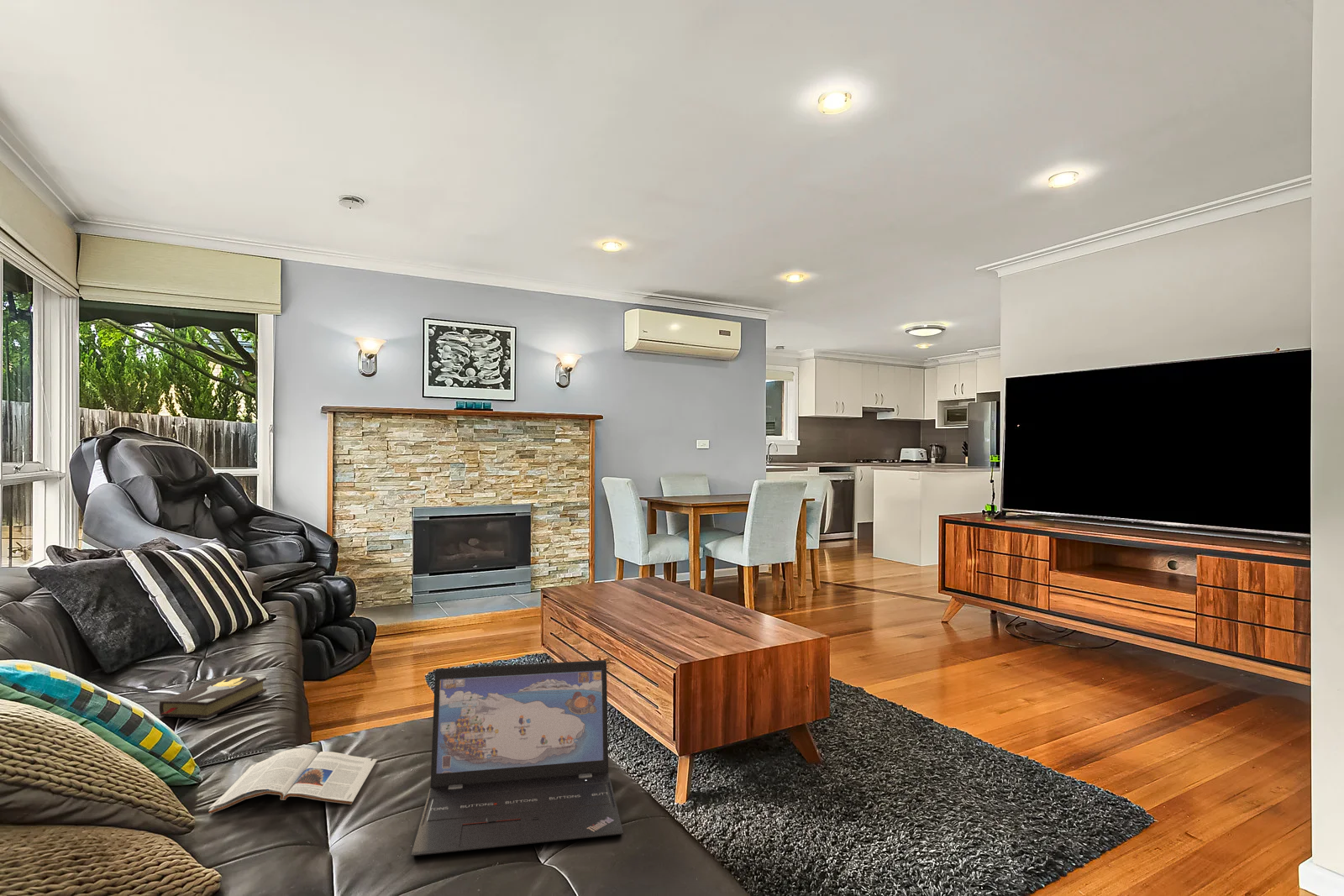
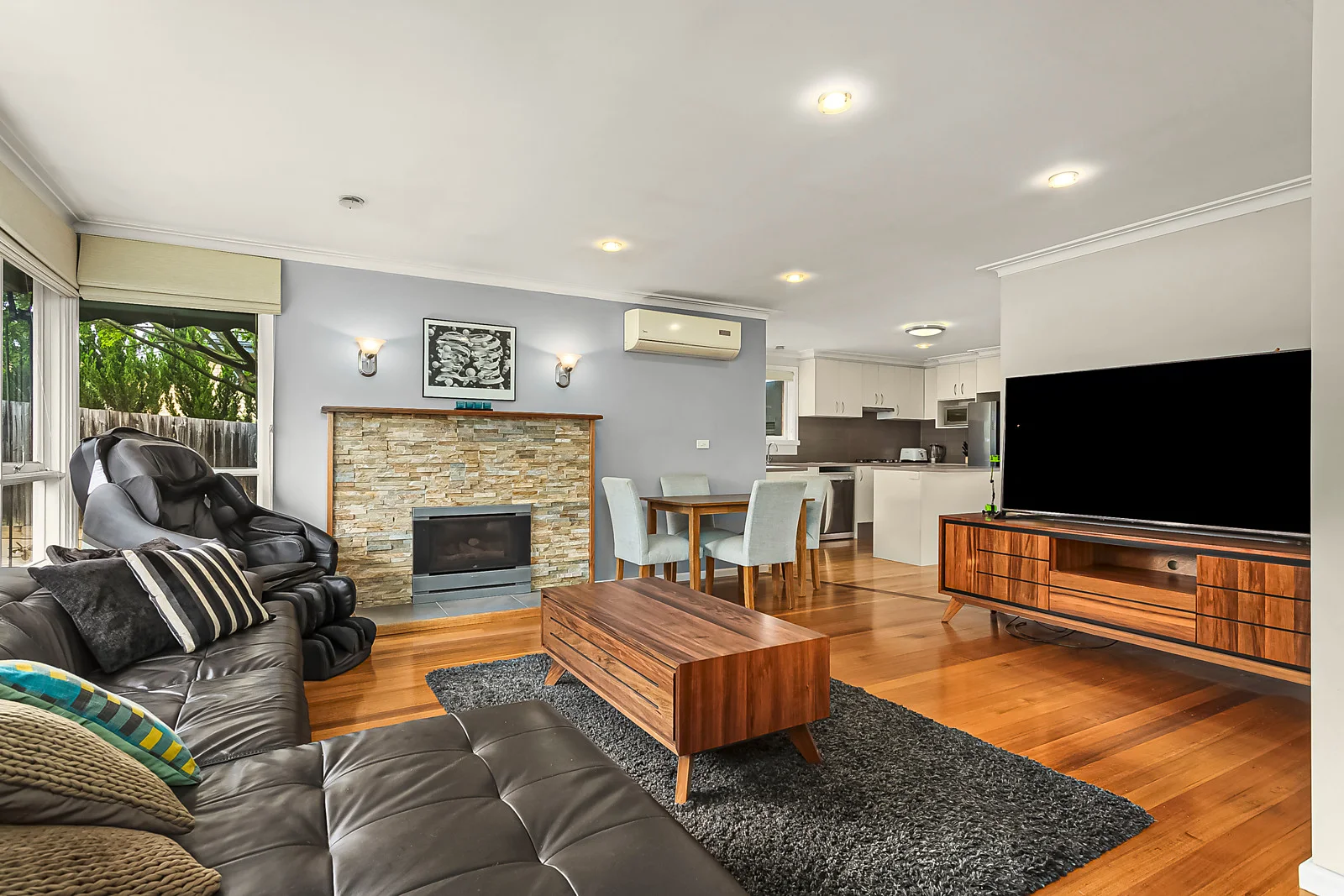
- hardback book (215, 694)
- magazine (299, 775)
- laptop (522, 747)
